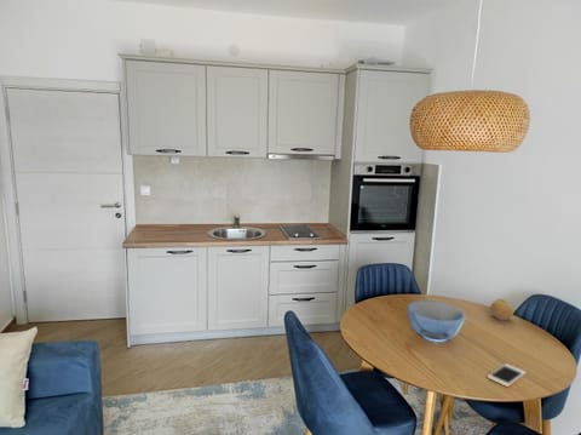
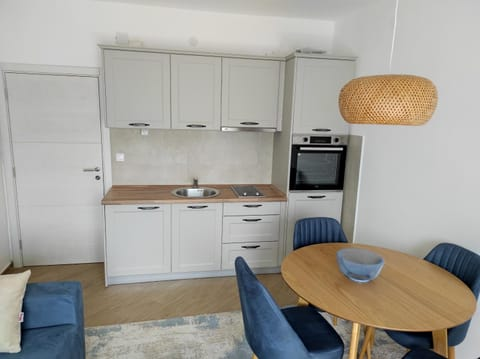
- cell phone (506, 374)
- fruit (501, 309)
